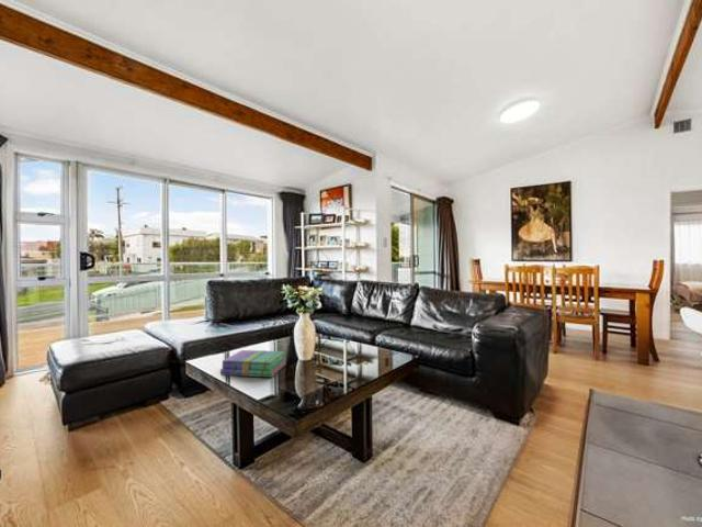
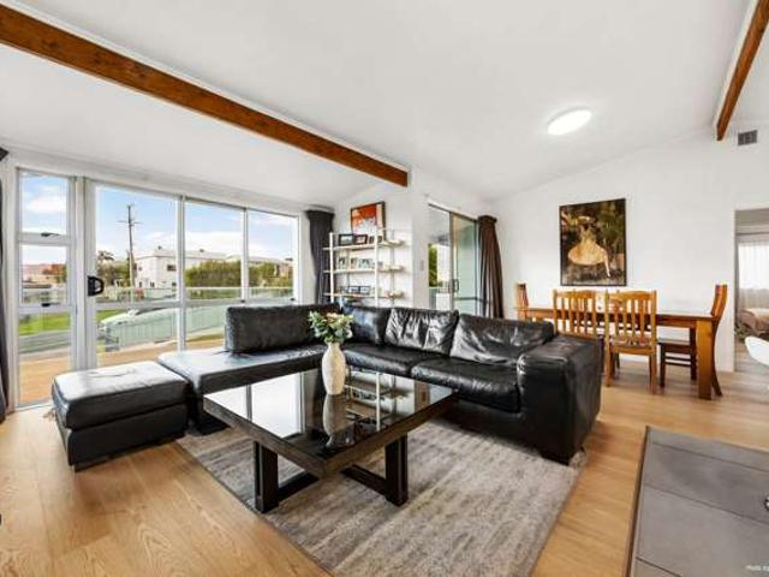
- books (254, 362)
